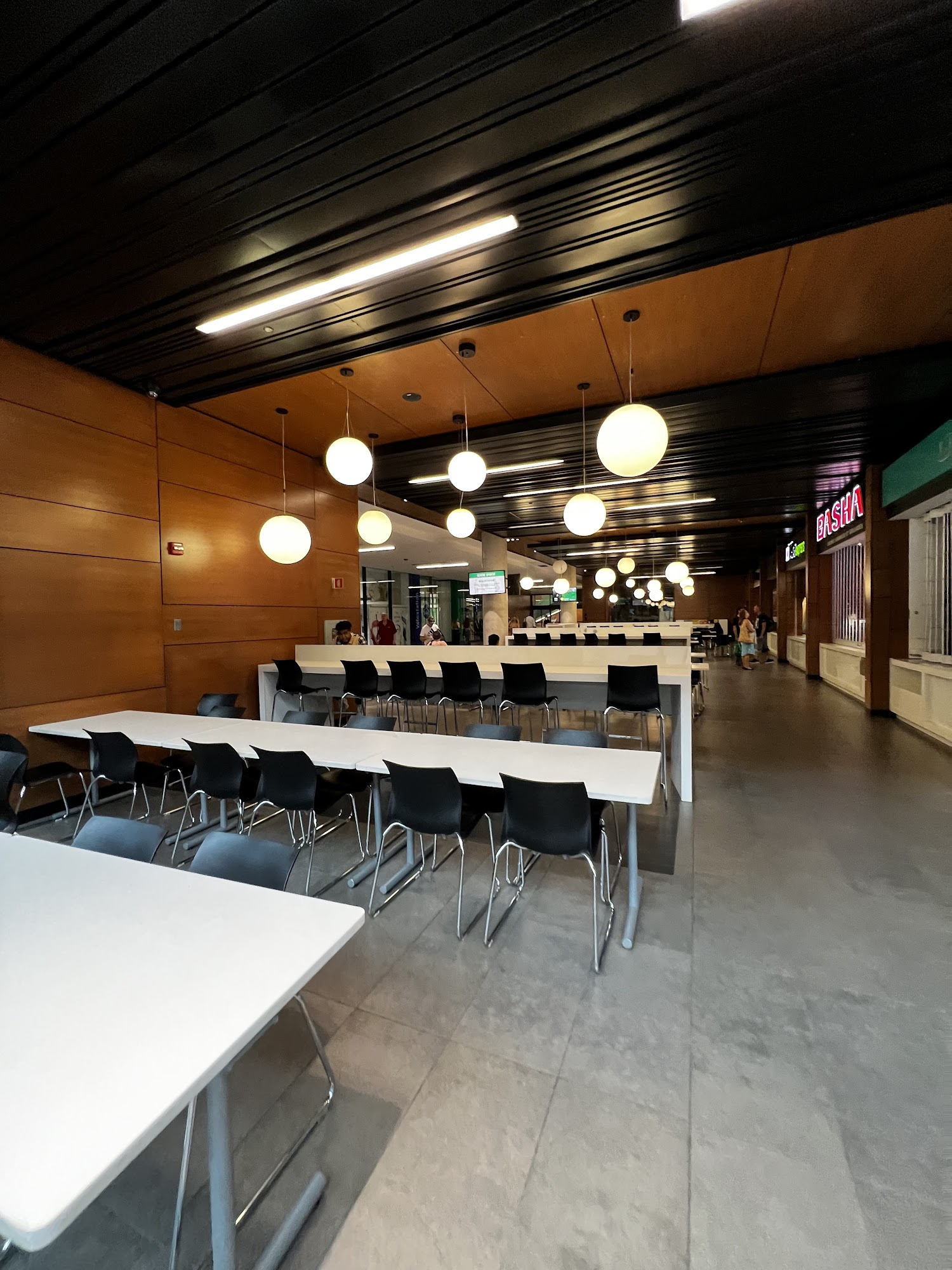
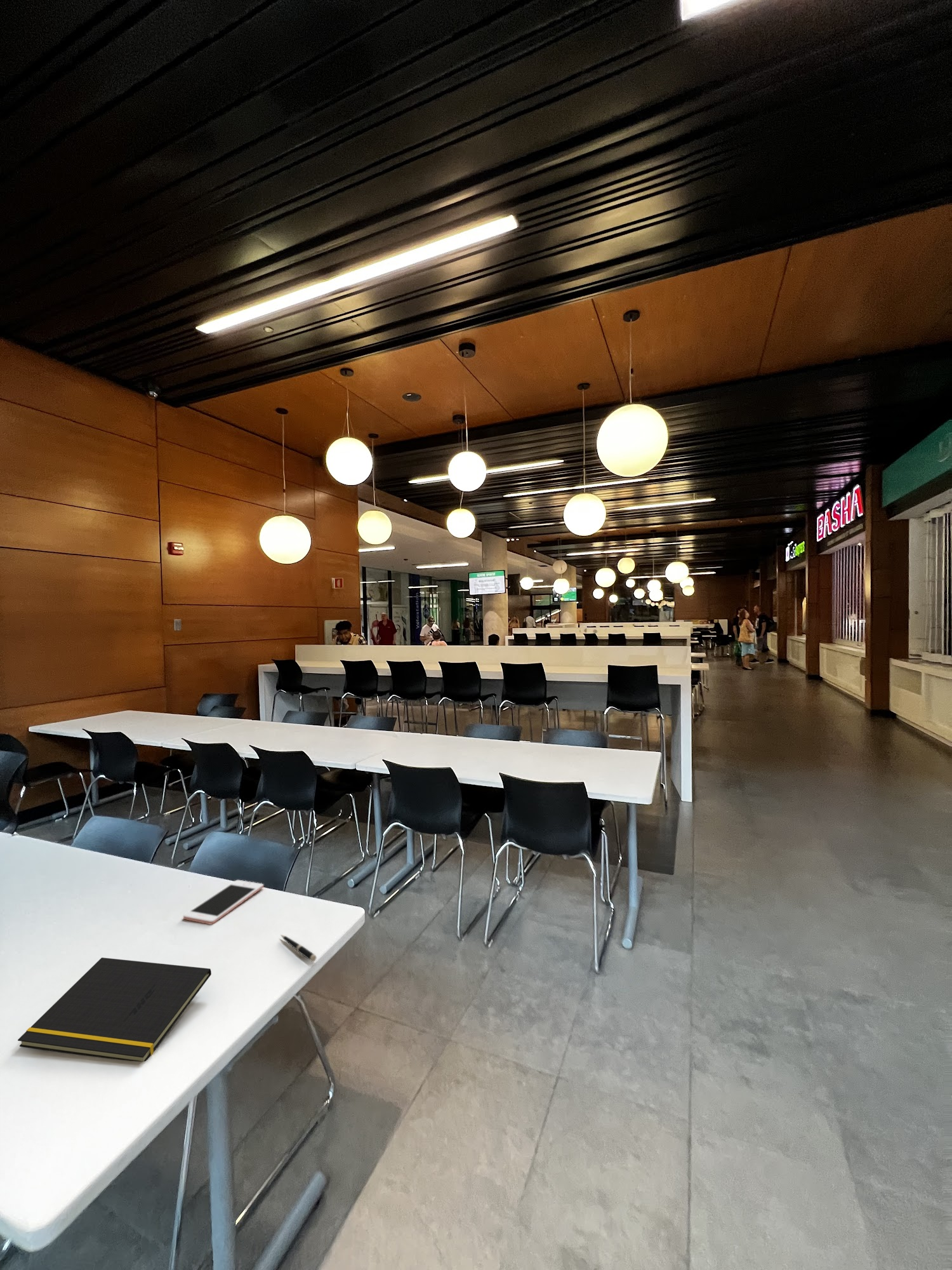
+ pen (296, 945)
+ cell phone (225, 900)
+ notepad (121, 1005)
